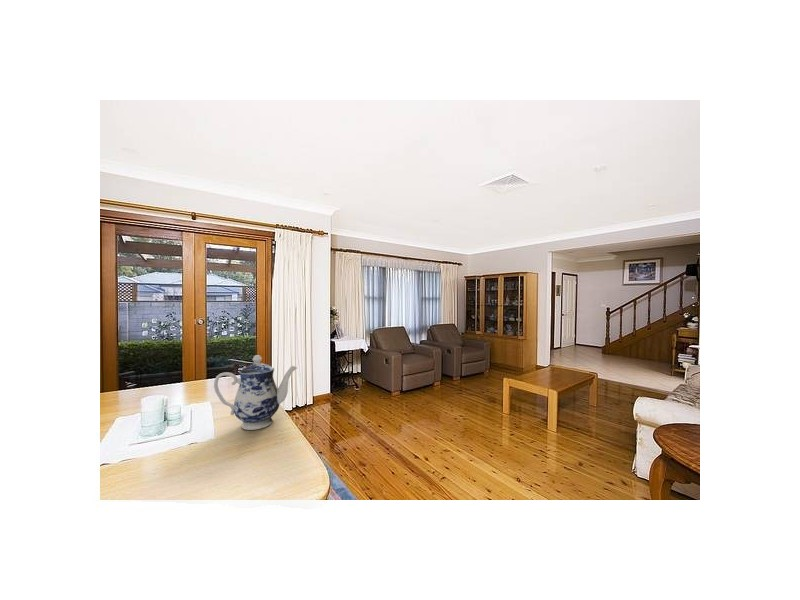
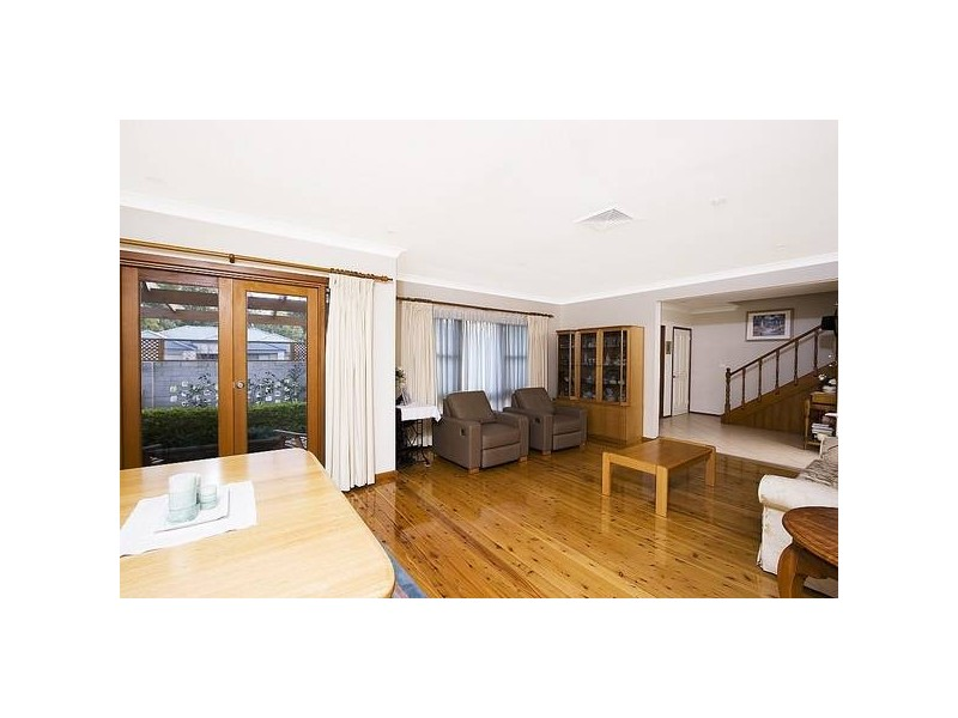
- teapot (257, 389)
